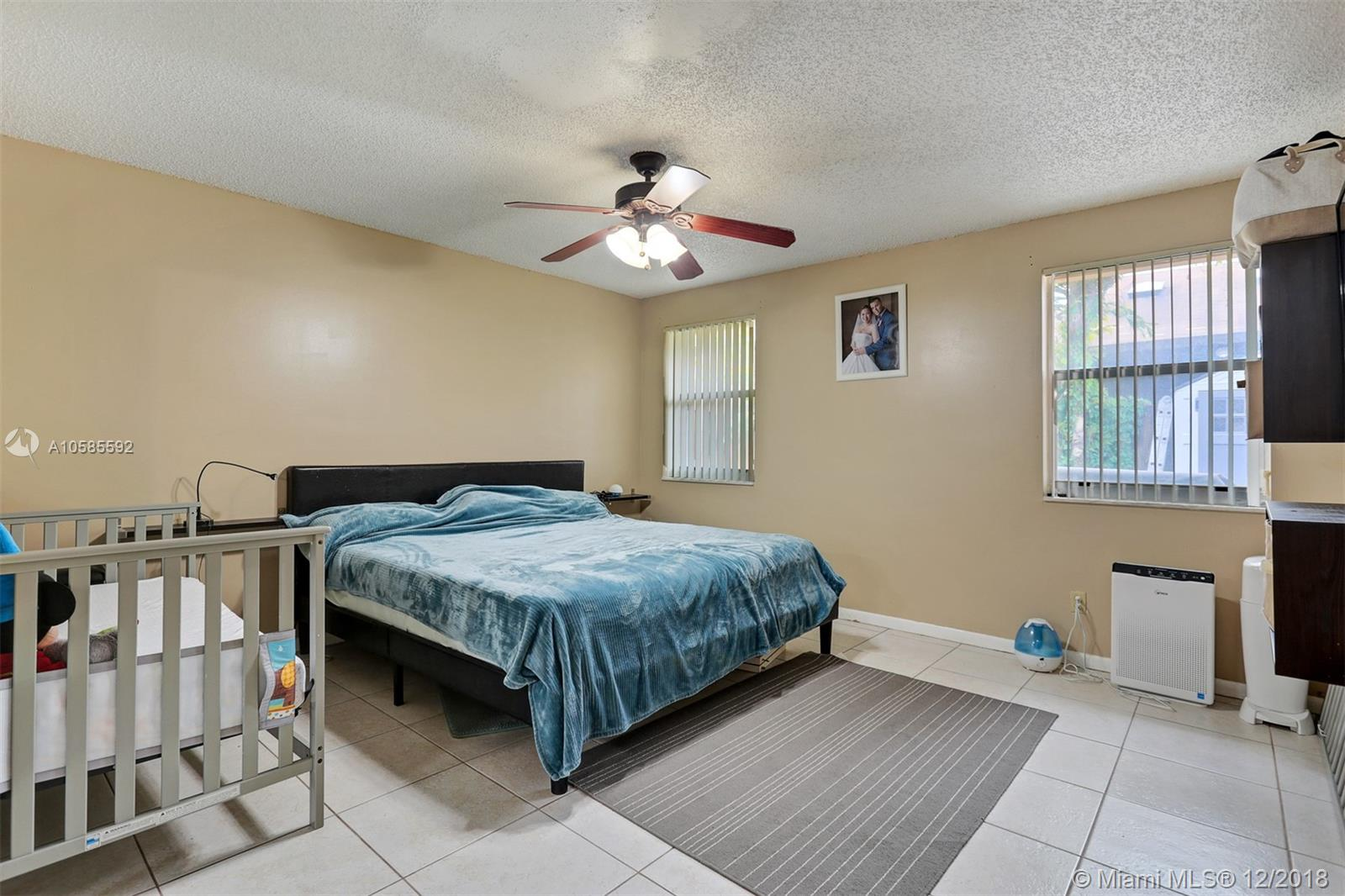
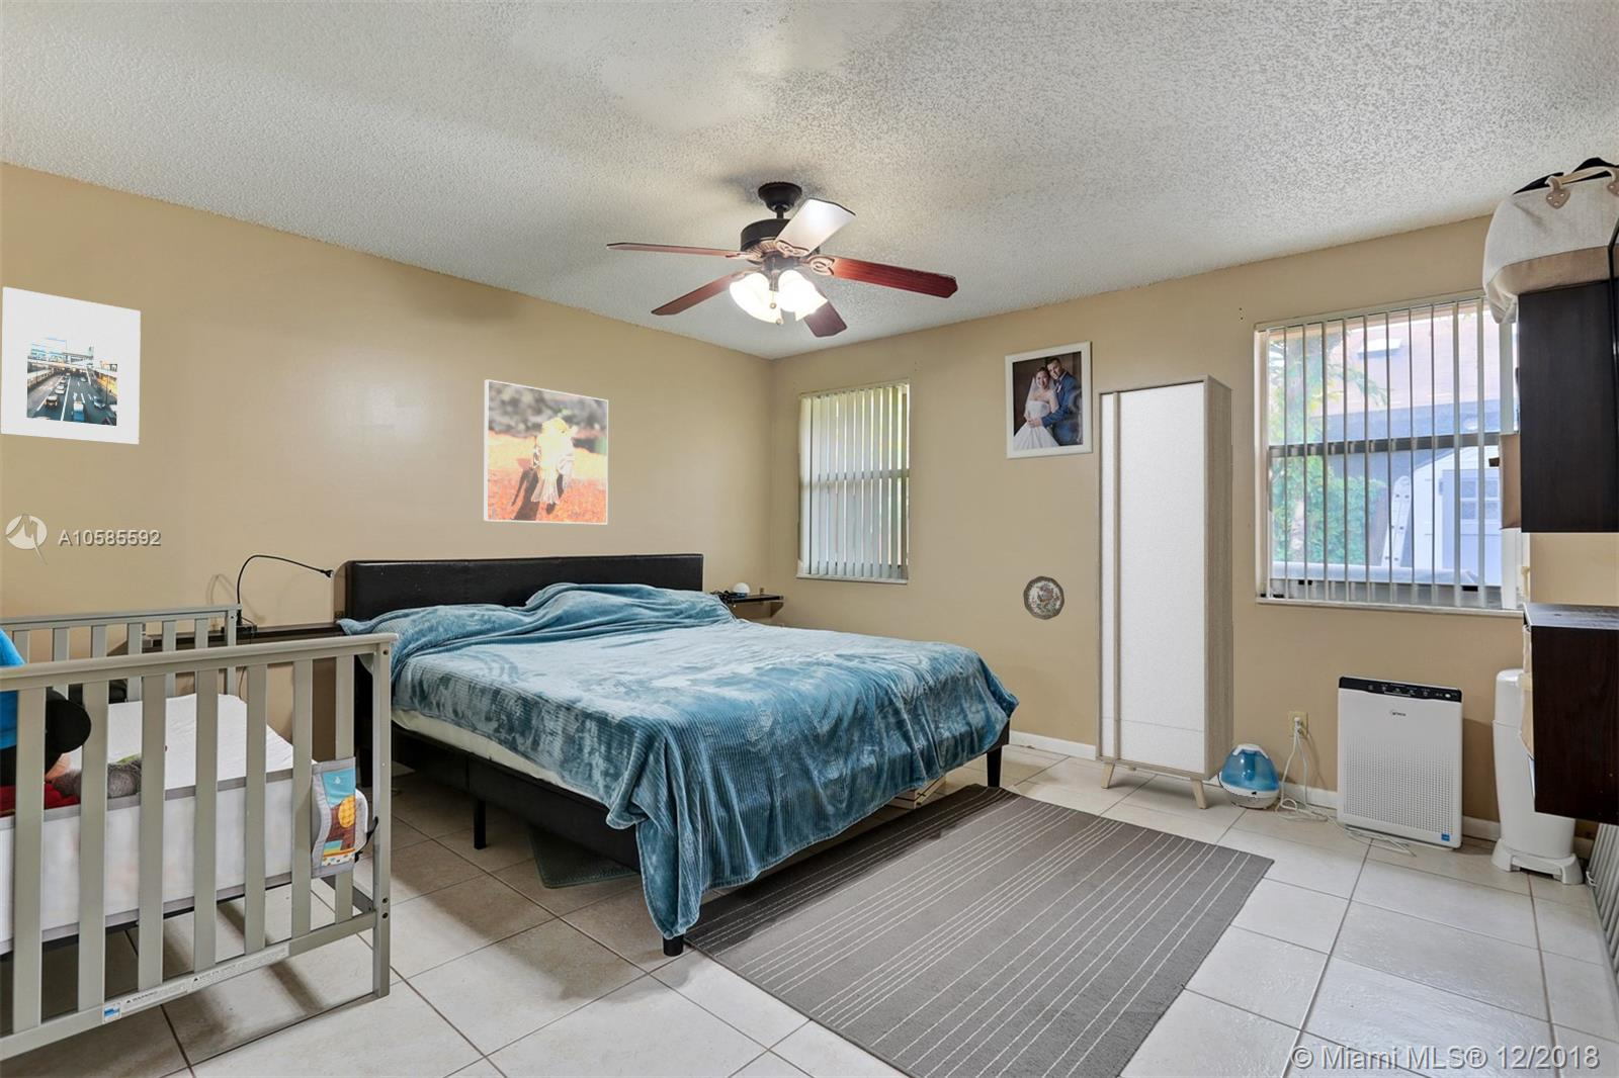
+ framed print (73, 369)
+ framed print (549, 456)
+ cabinet (1164, 587)
+ decorative plate (1045, 598)
